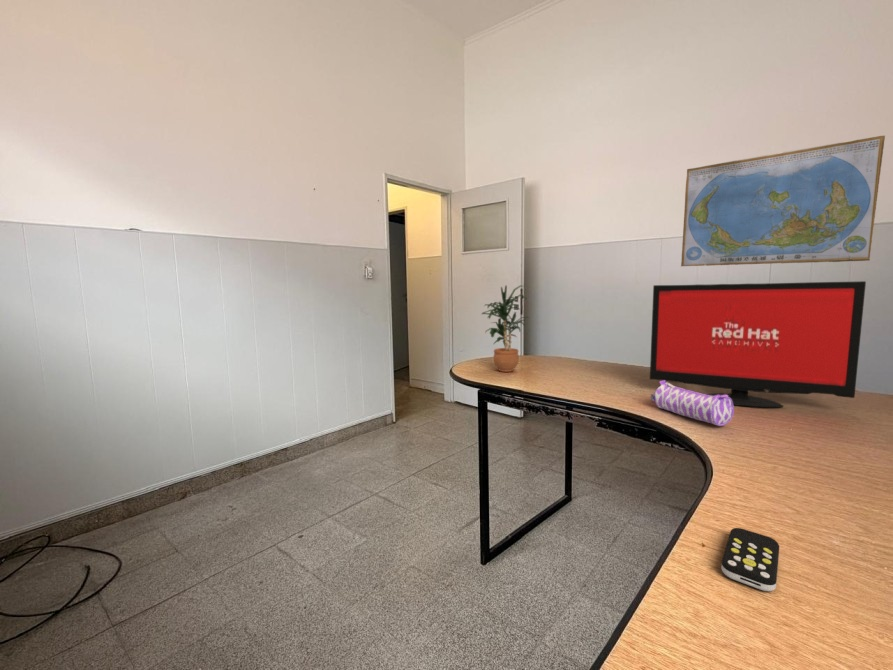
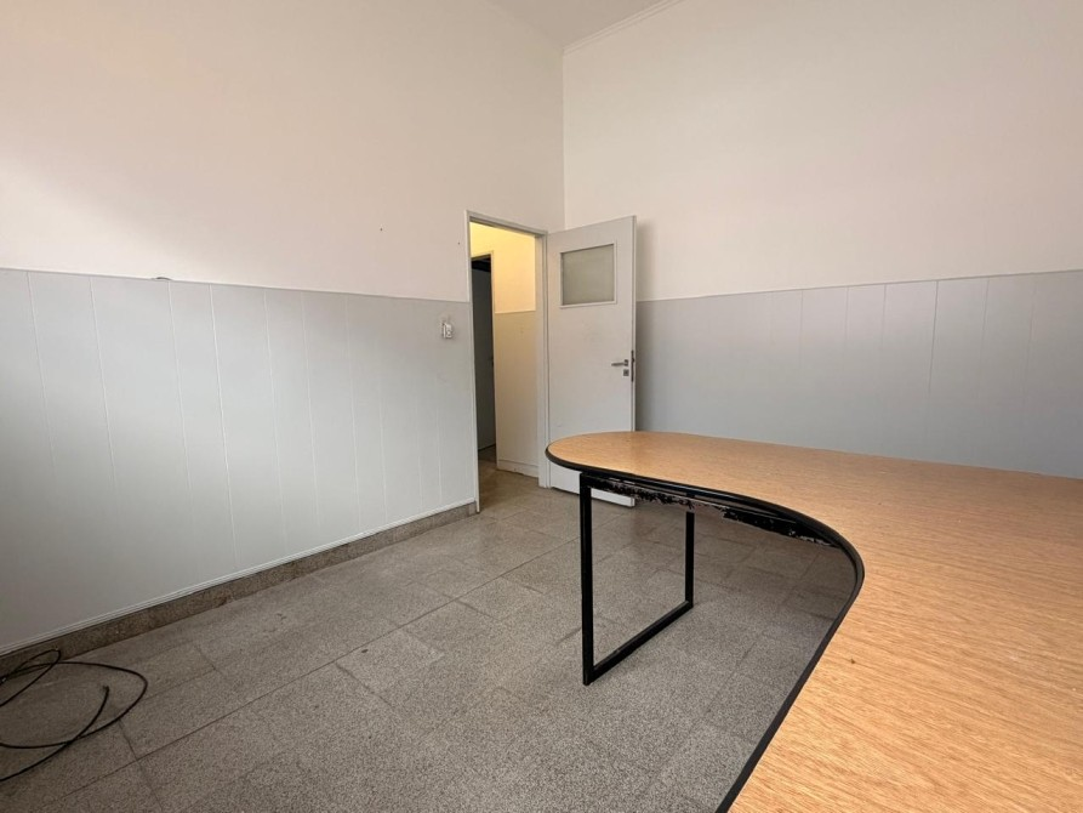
- world map (769, 209)
- remote control (751, 556)
- potted plant (502, 328)
- computer monitor (743, 343)
- pencil case (691, 401)
